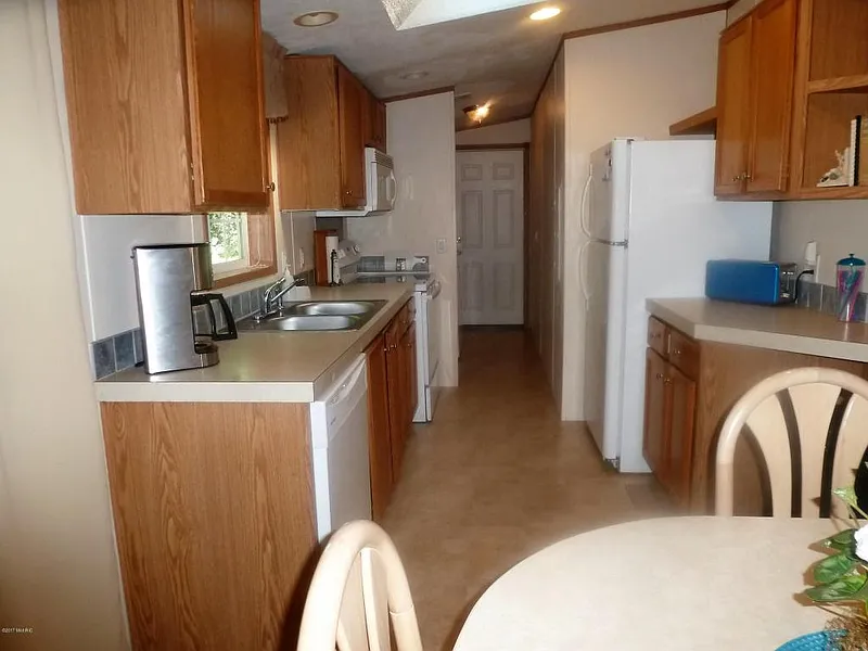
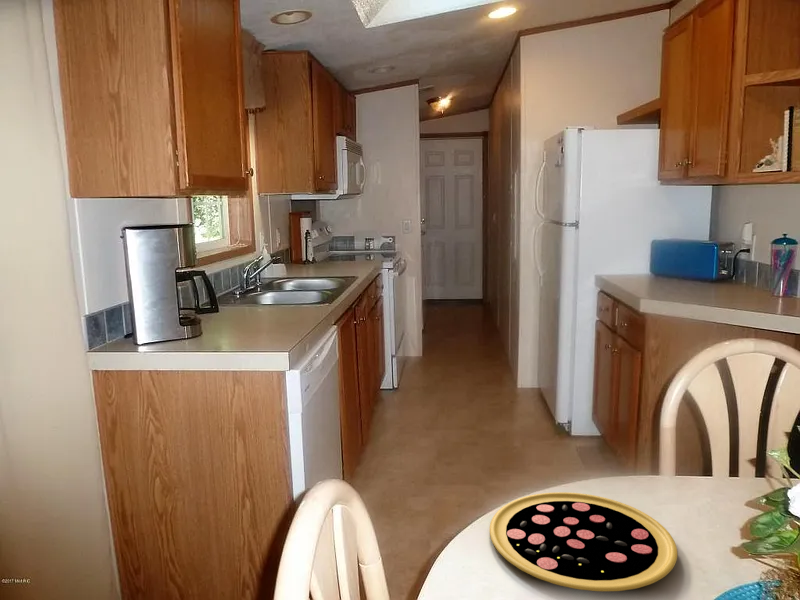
+ pizza (579, 536)
